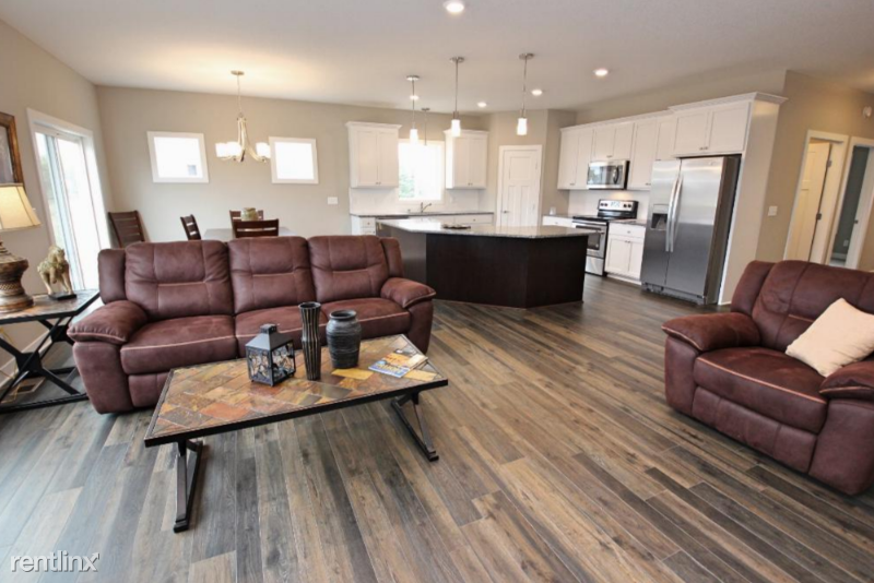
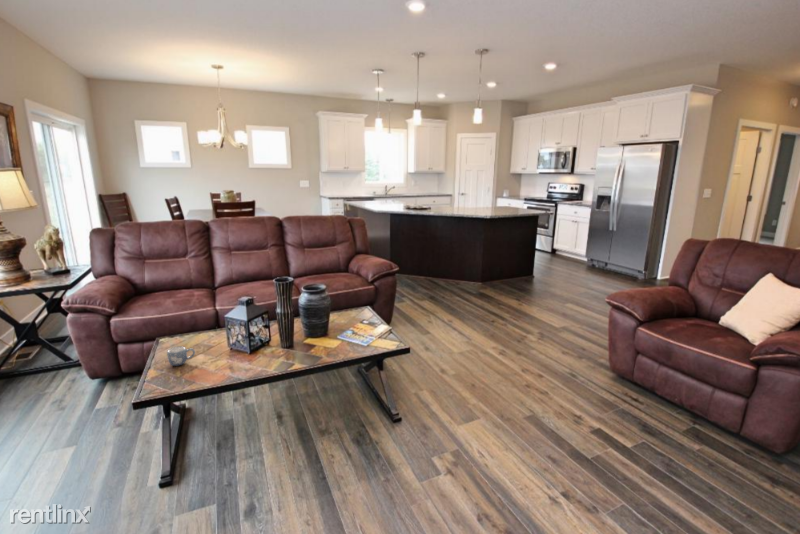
+ mug (181, 356)
